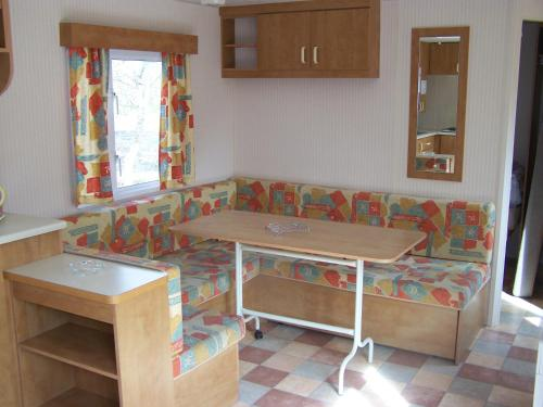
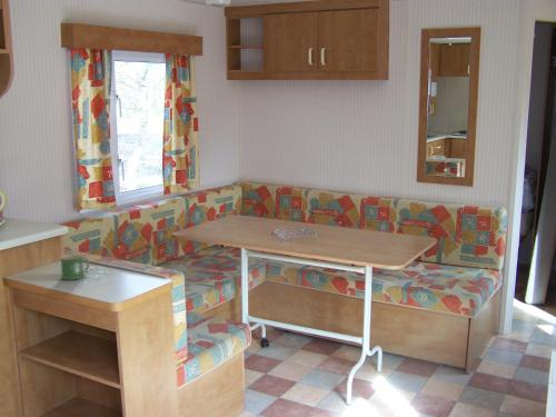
+ mug (76, 266)
